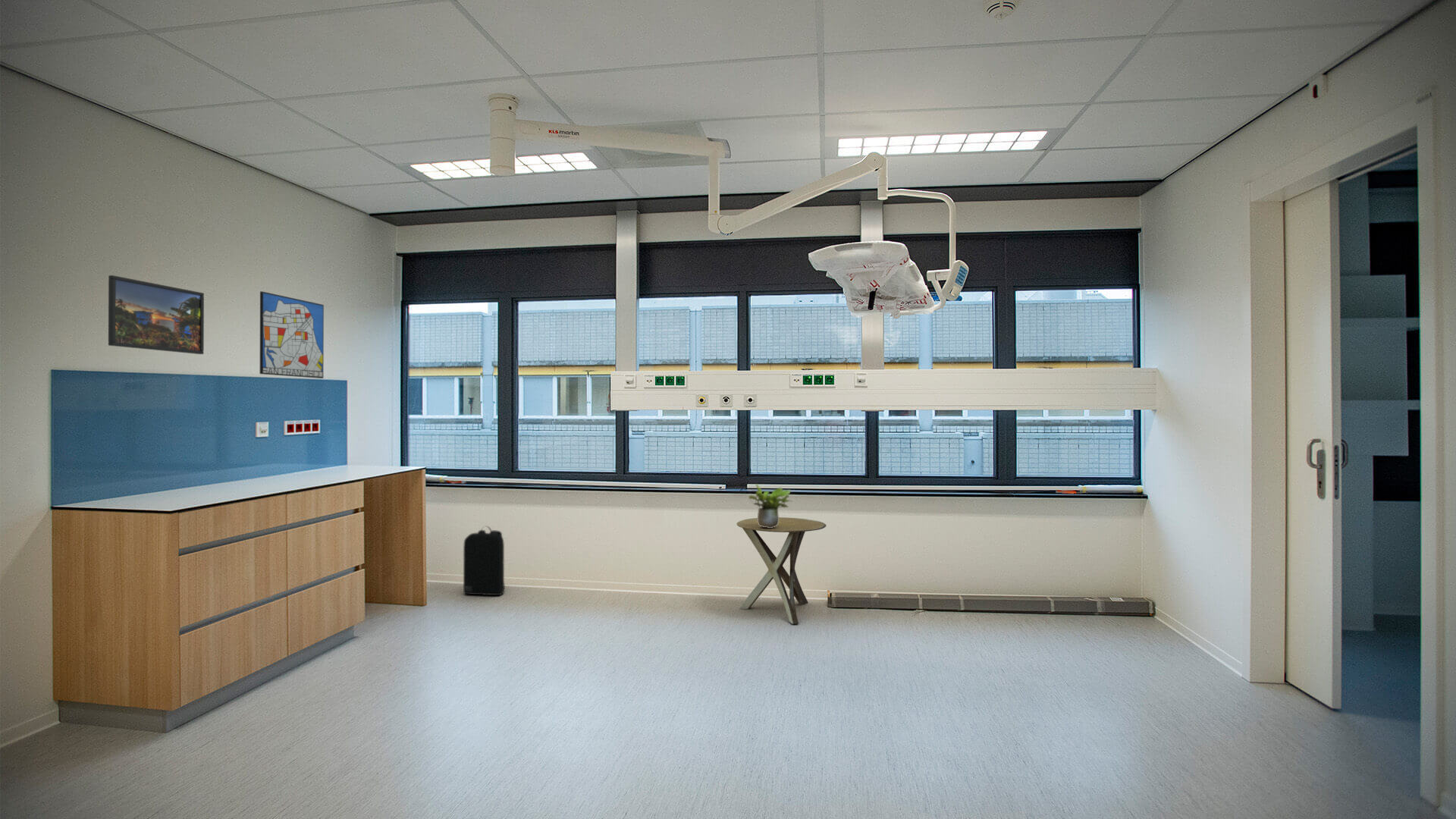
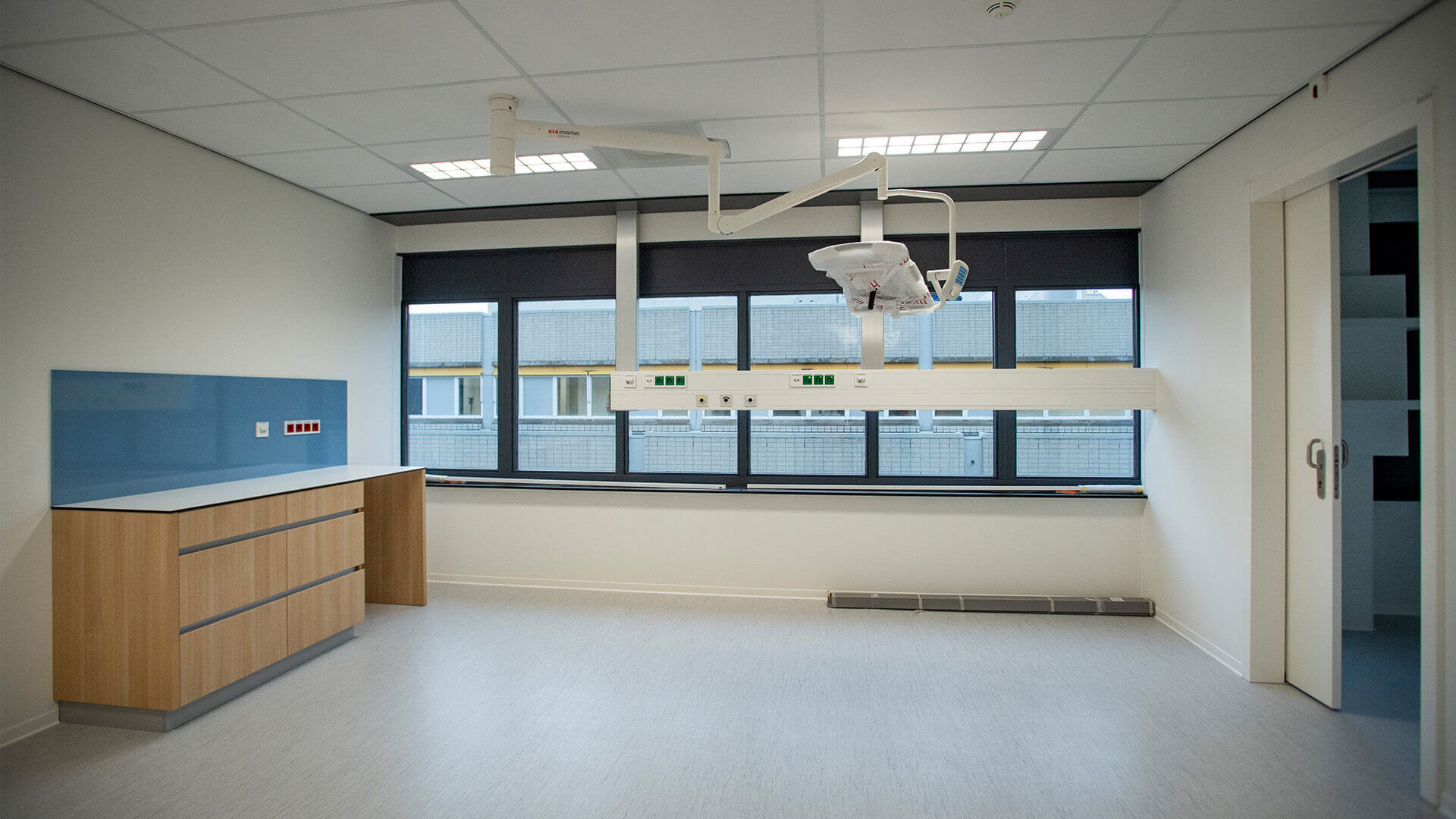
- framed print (159, 317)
- side table (781, 566)
- backpack (487, 559)
- potted plant (770, 506)
- wall art (293, 337)
